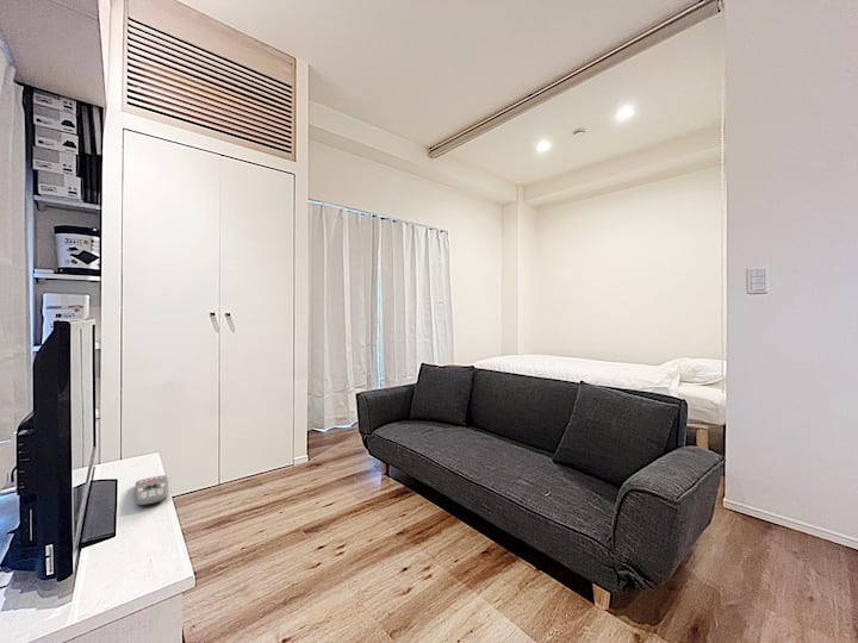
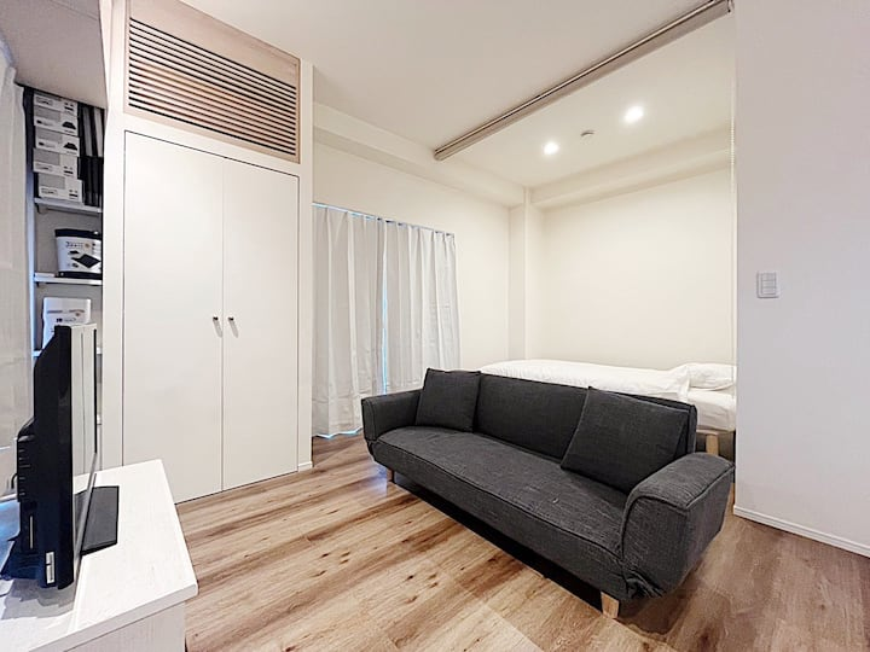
- remote control (151, 489)
